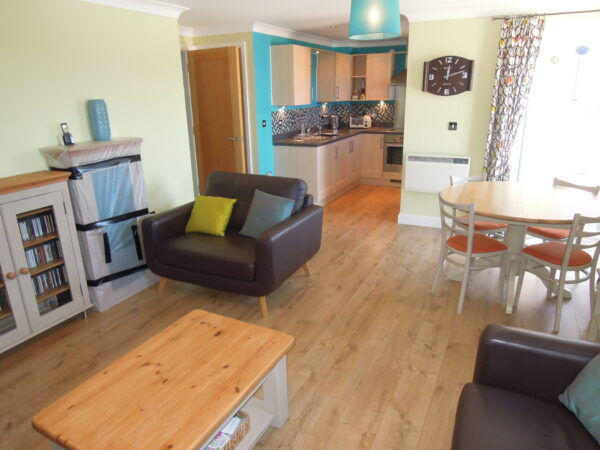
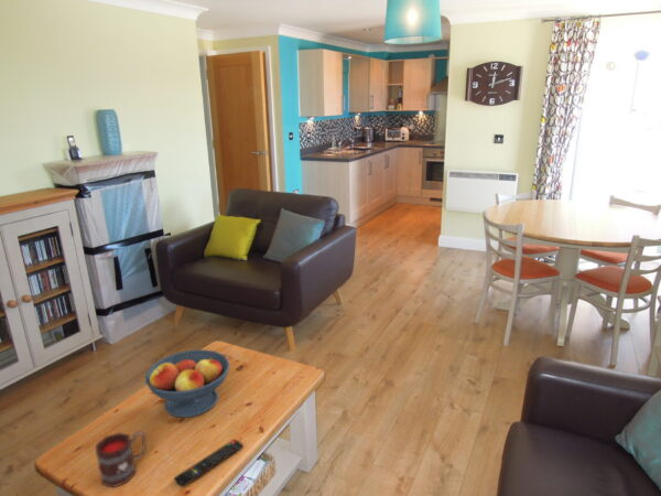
+ mug (122, 454)
+ fruit bowl (188, 379)
+ remote control (210, 462)
